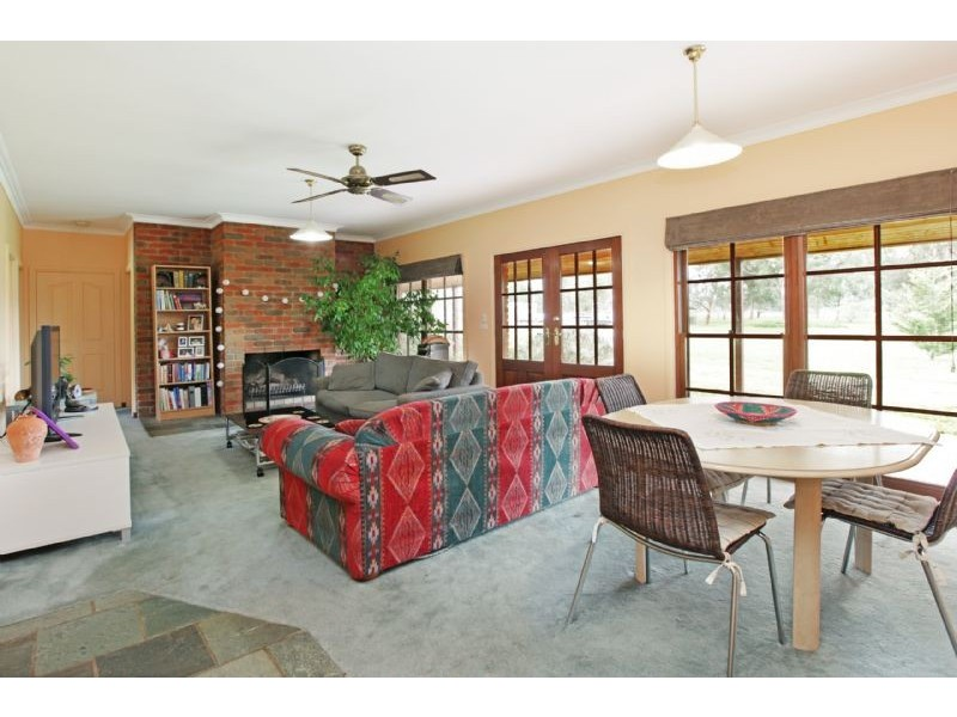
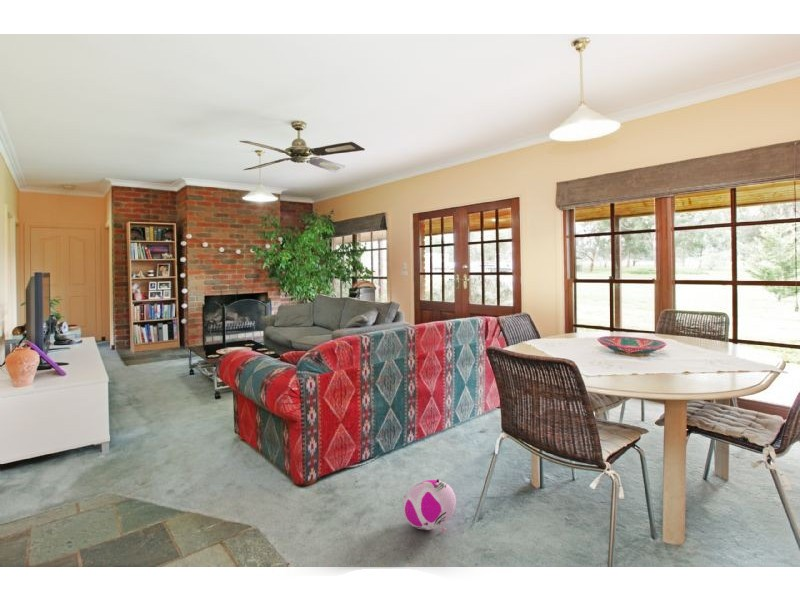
+ ball (428, 502)
